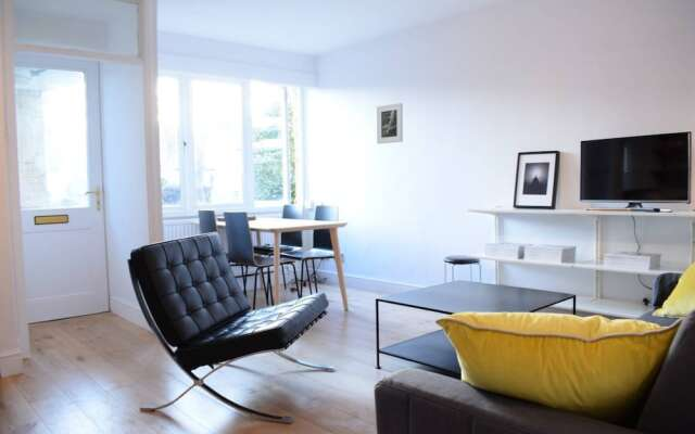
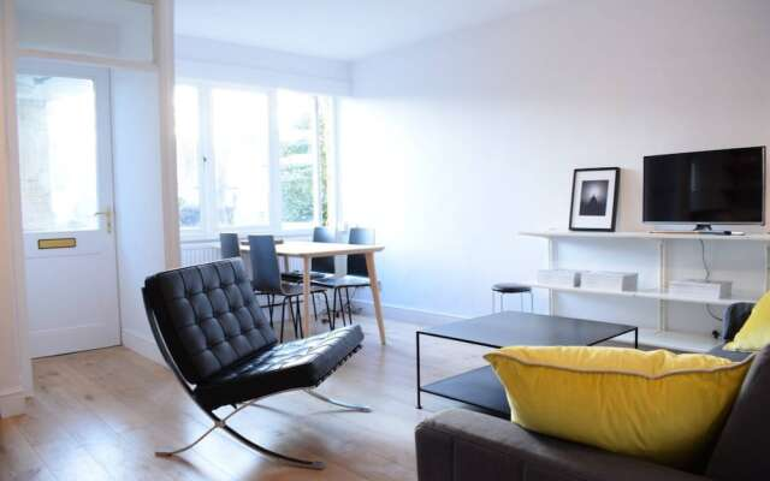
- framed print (389, 124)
